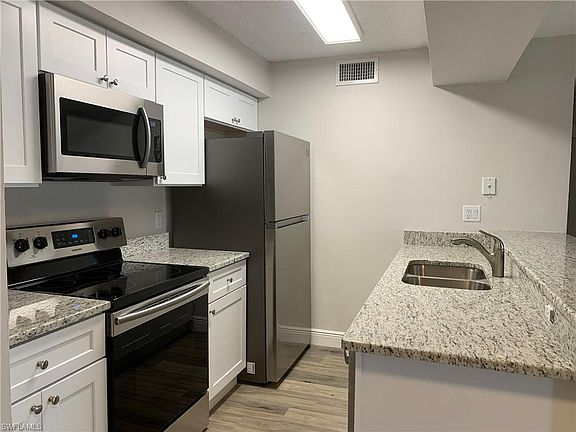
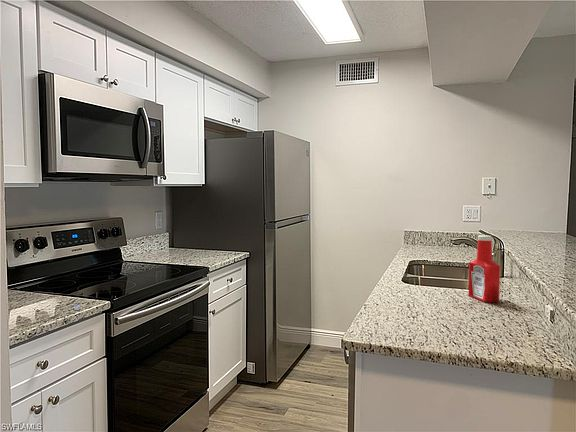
+ soap bottle (484, 267)
